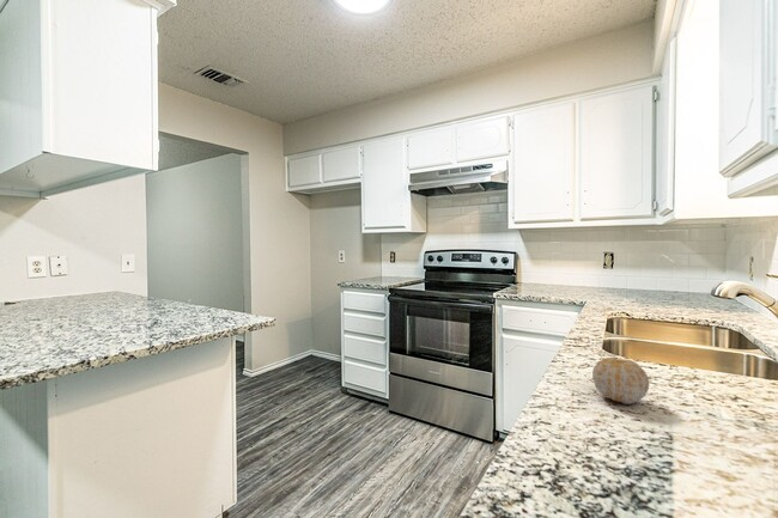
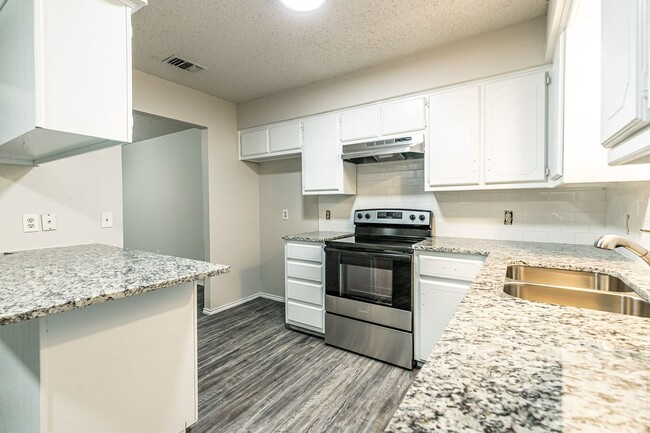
- fruit (619, 379)
